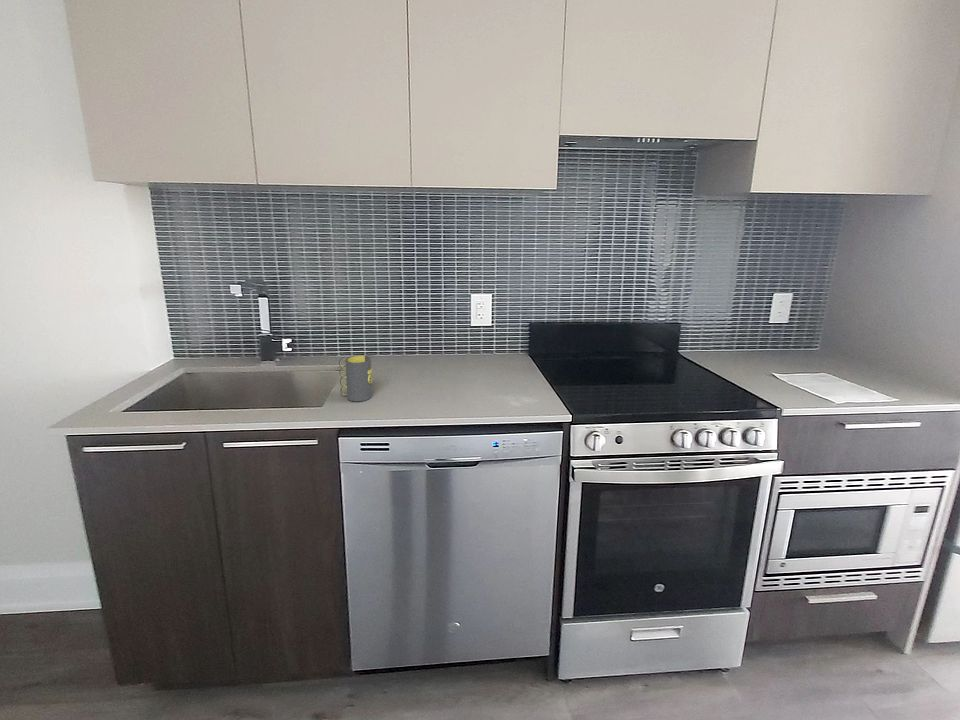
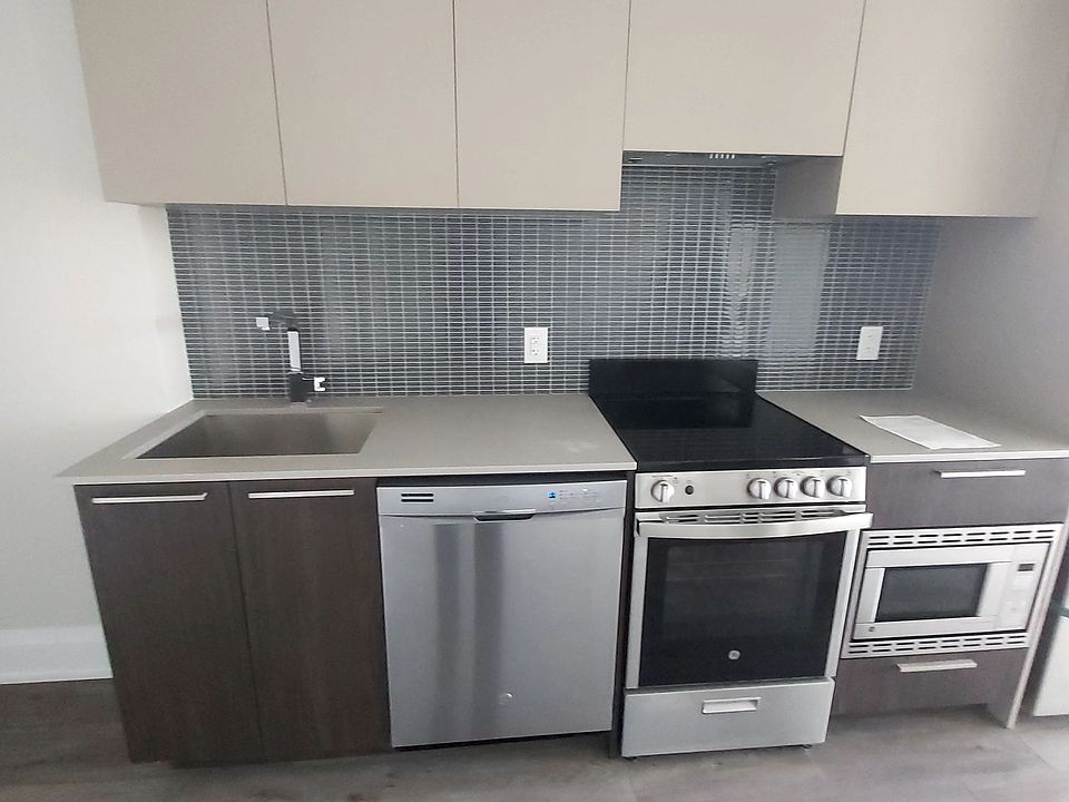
- mug (355, 377)
